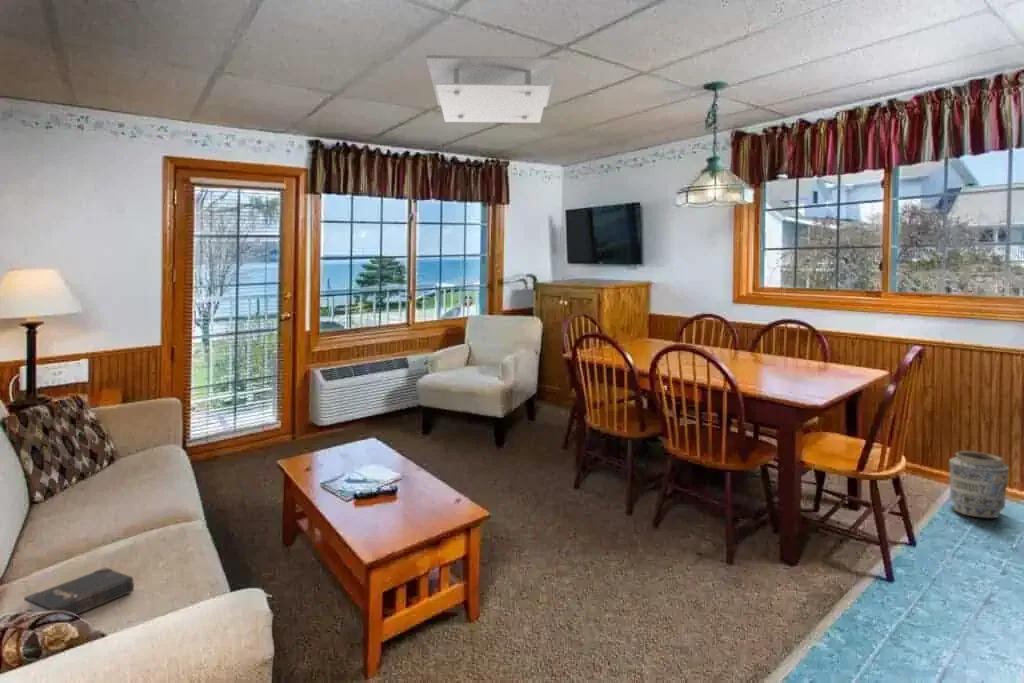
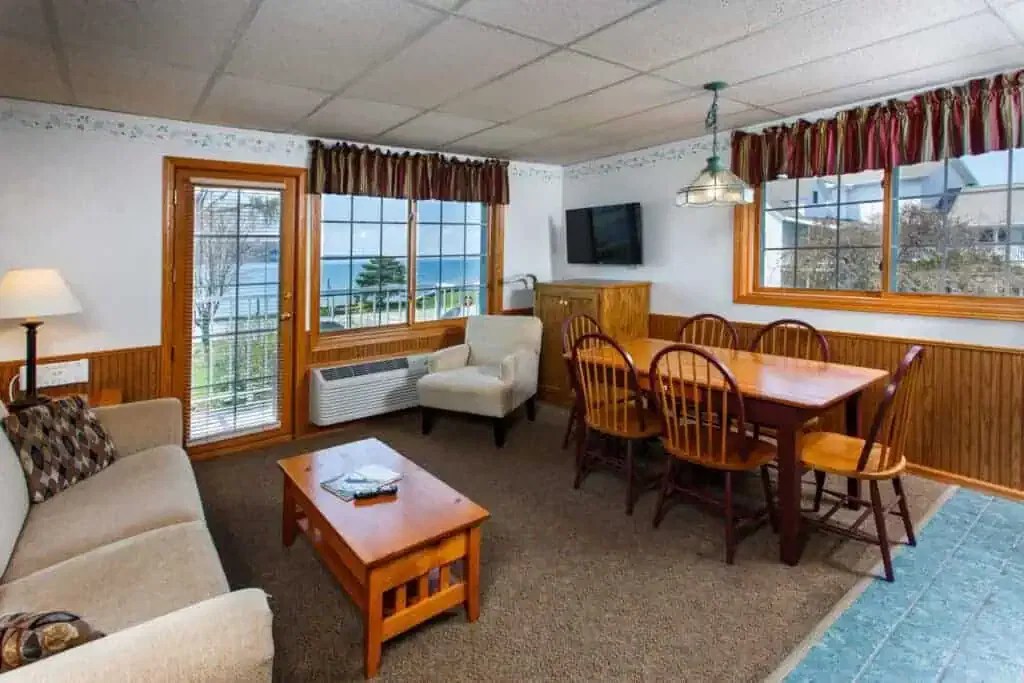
- ceiling light (492, 92)
- hardback book (81, 594)
- vase (977, 484)
